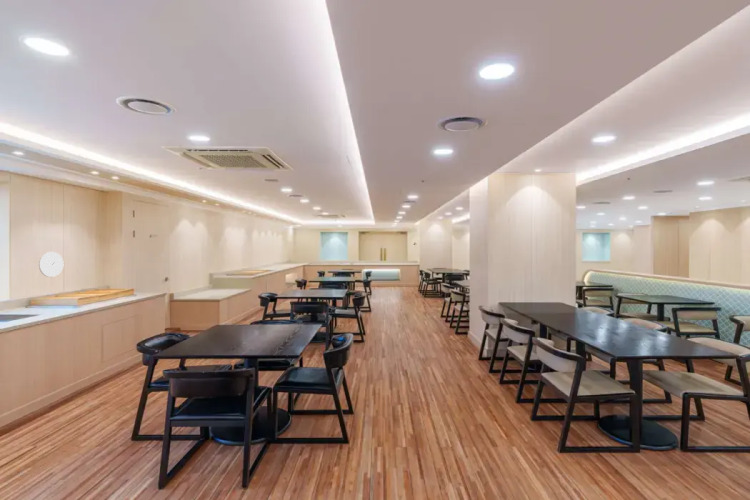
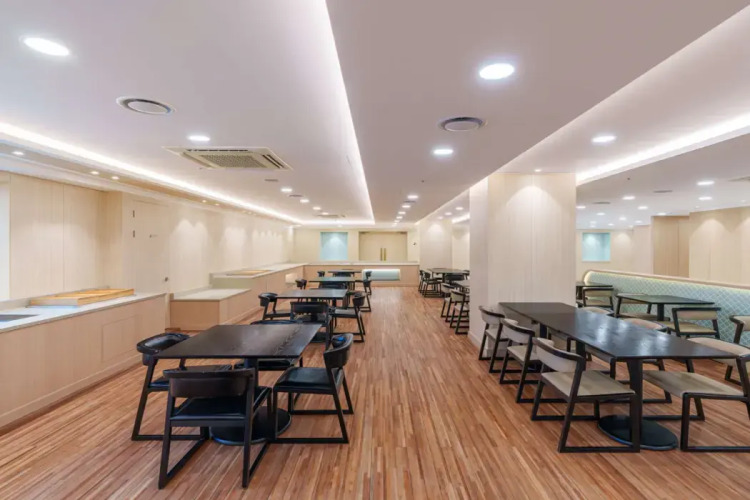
- wall clock (52, 264)
